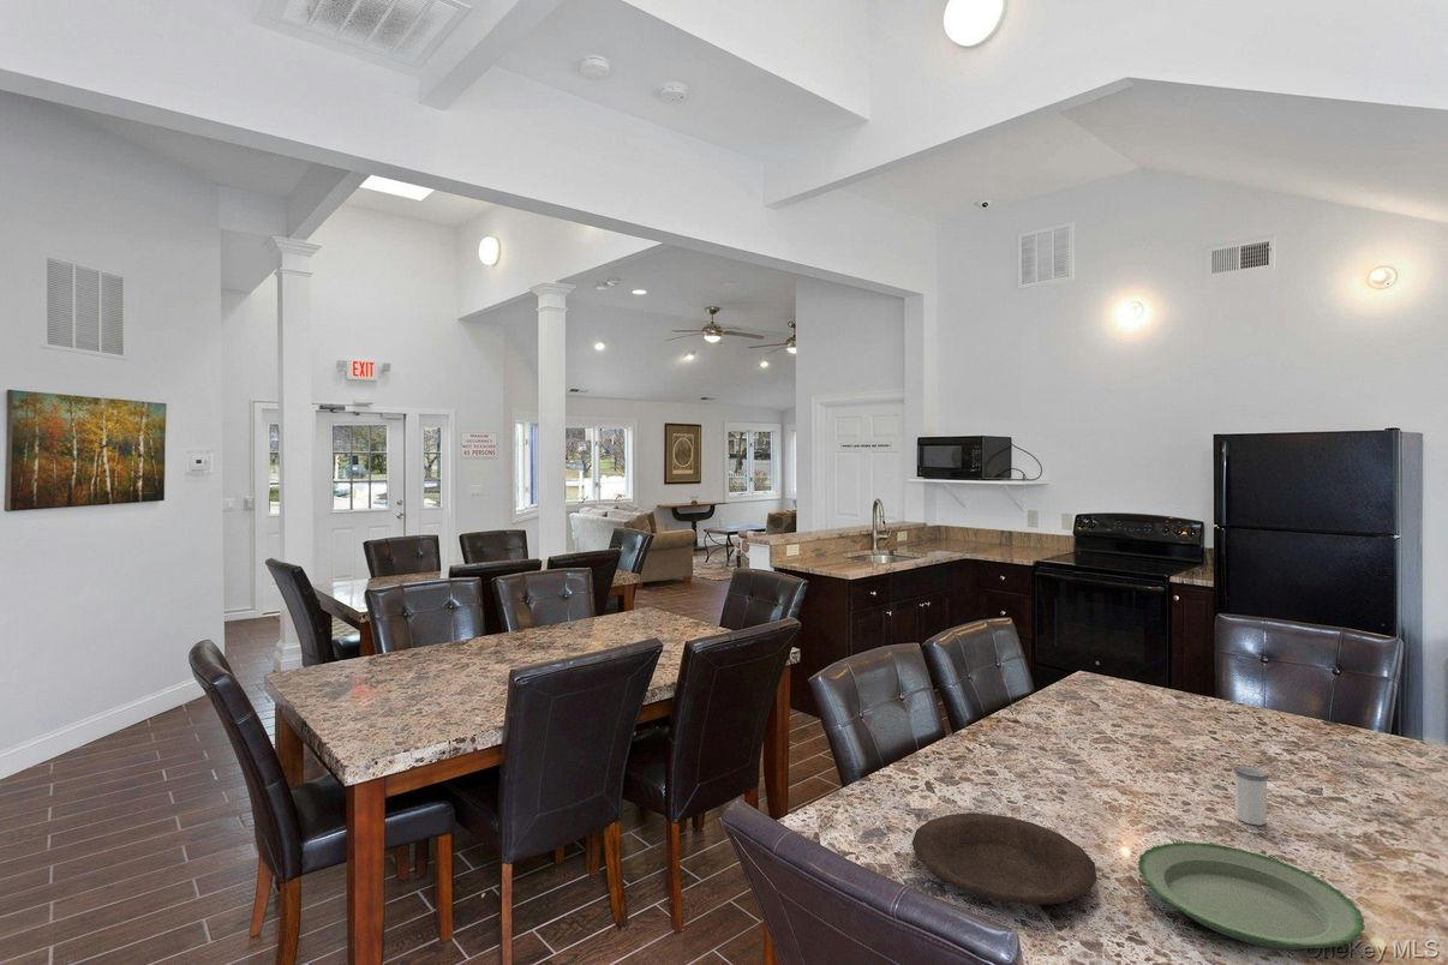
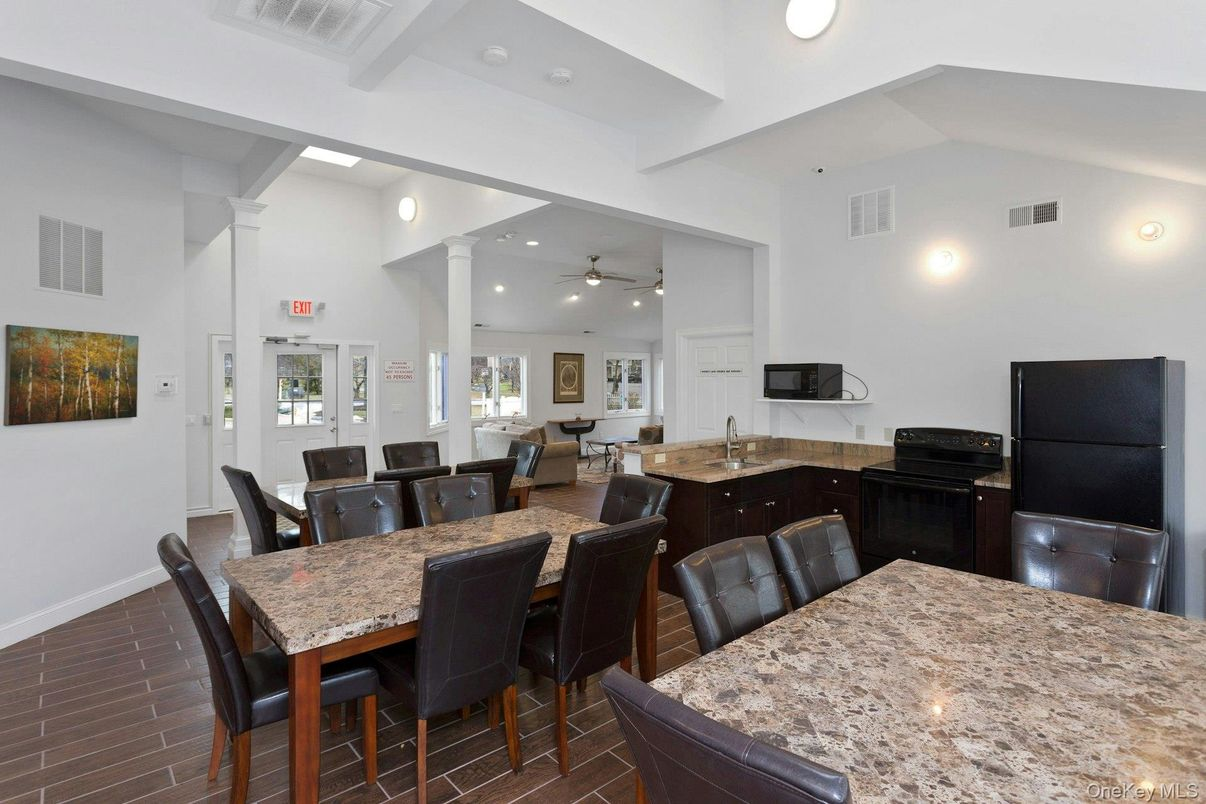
- plate (1000, 861)
- salt shaker (1250, 795)
- plate (1243, 898)
